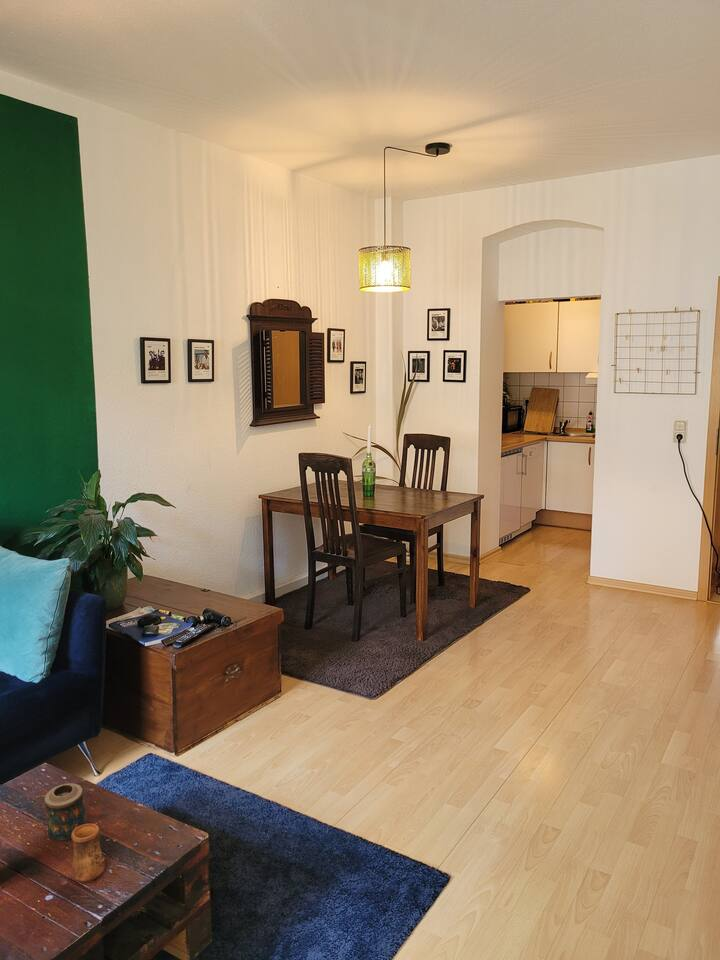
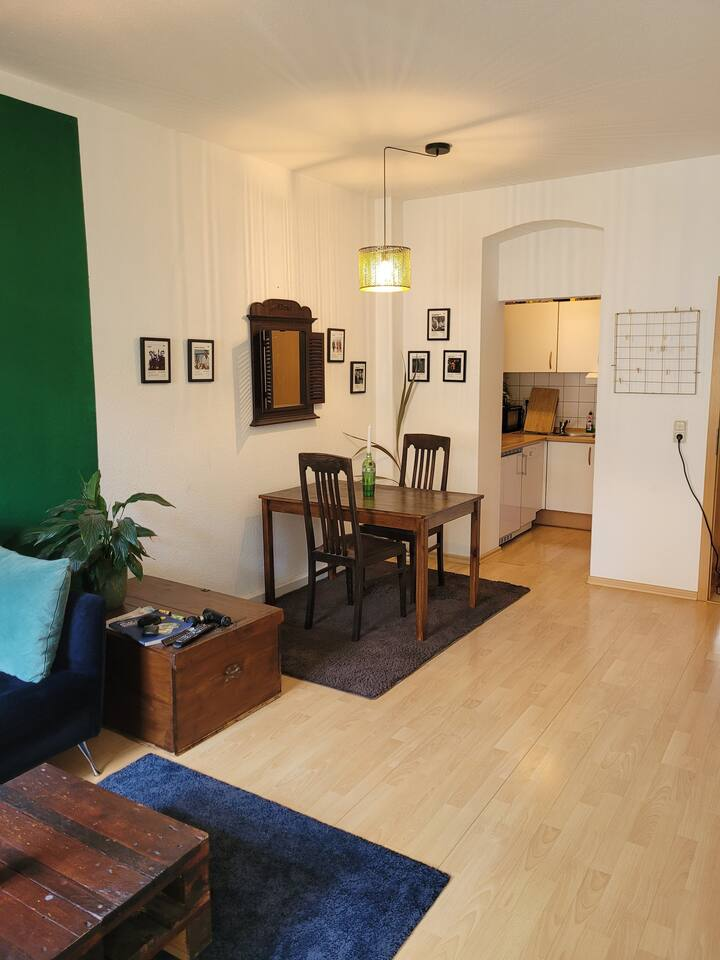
- candle (64, 806)
- cup (87, 852)
